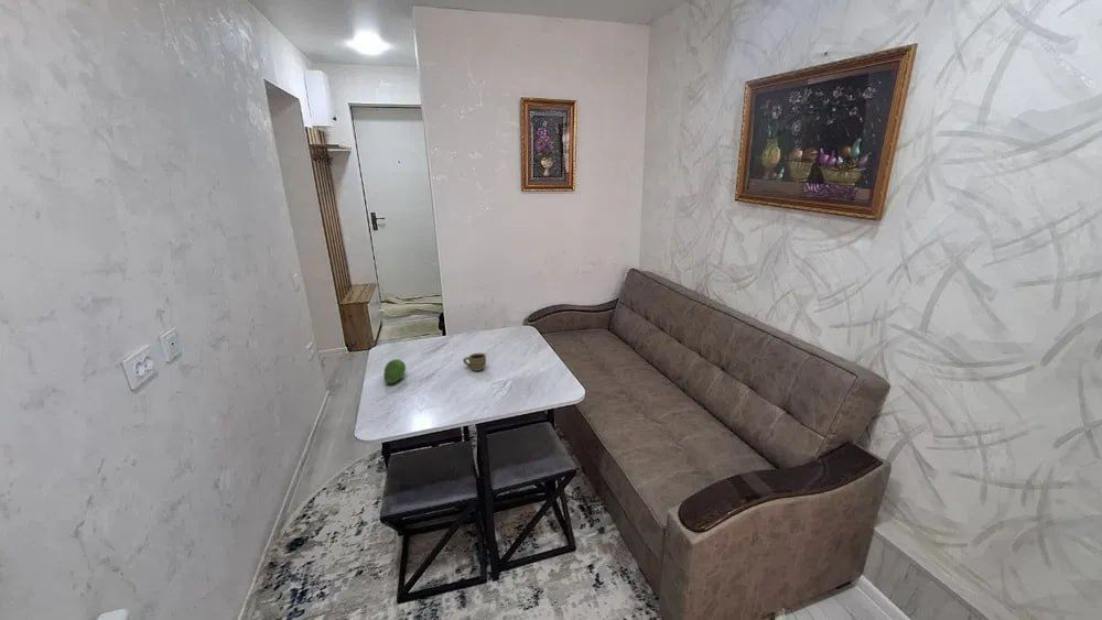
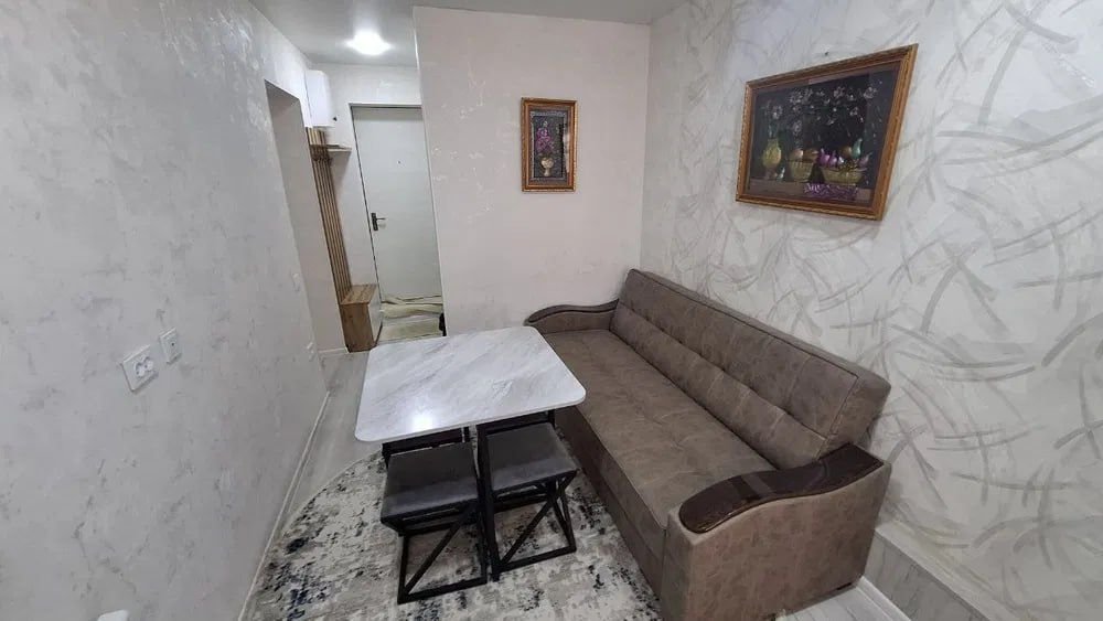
- cup (475, 361)
- fruit (393, 370)
